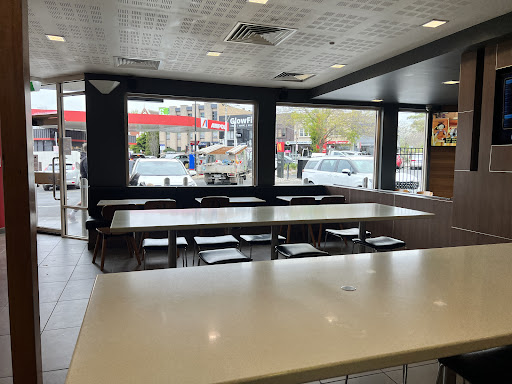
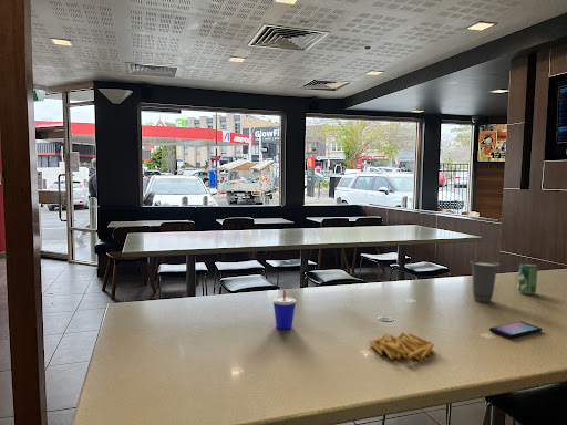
+ beverage cup (284, 308)
+ smartphone (515, 329)
+ french fries (400, 342)
+ cup (483, 281)
+ beverage can (527, 278)
